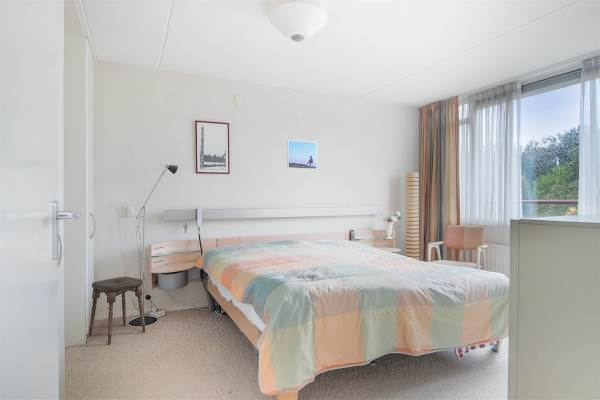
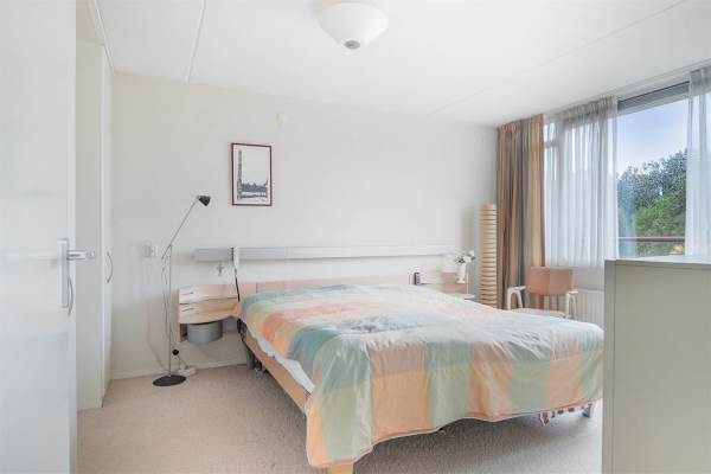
- stool (122, 307)
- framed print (302, 155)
